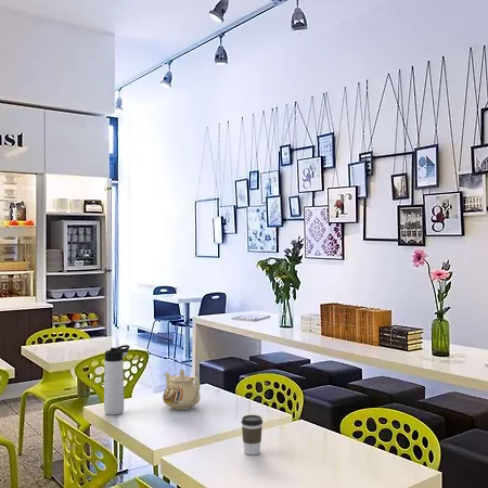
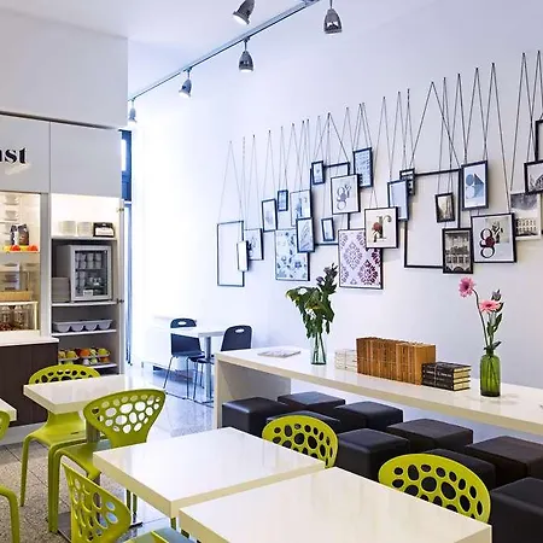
- coffee cup (252, 435)
- thermos bottle (117, 378)
- teapot (181, 387)
